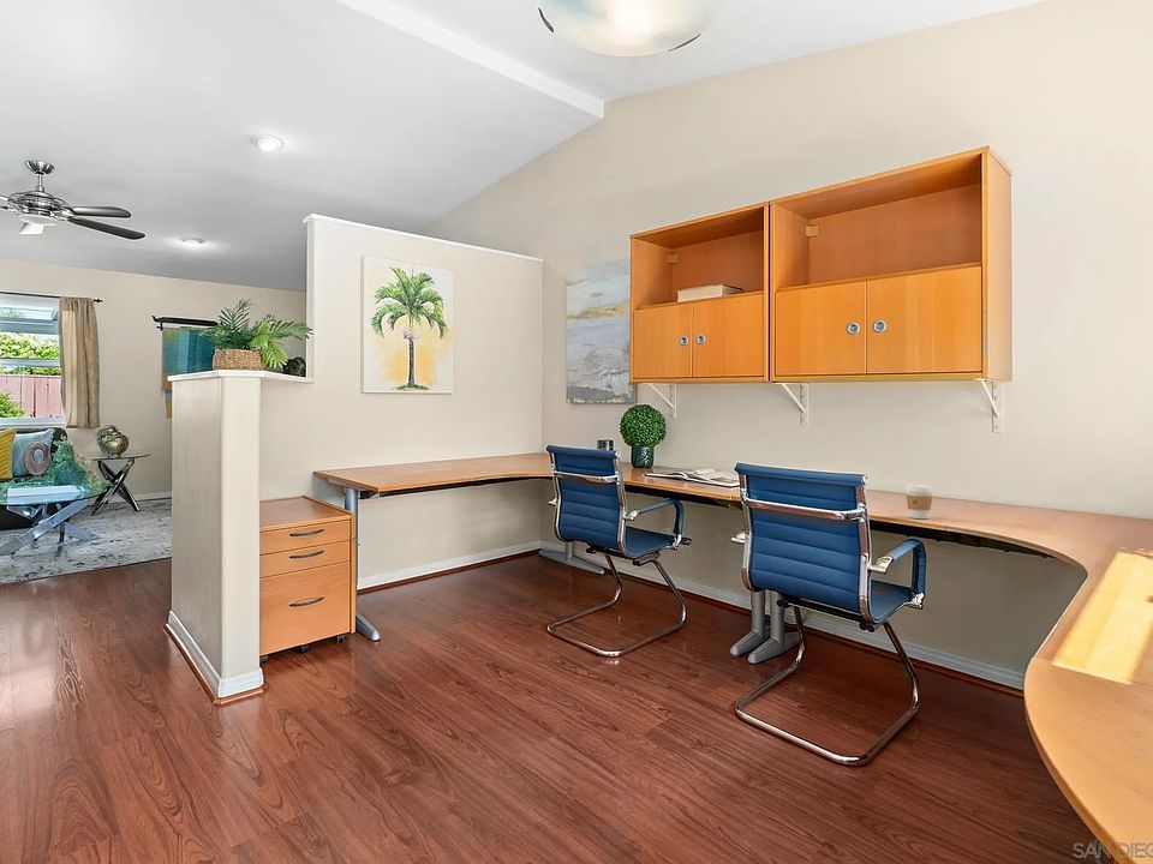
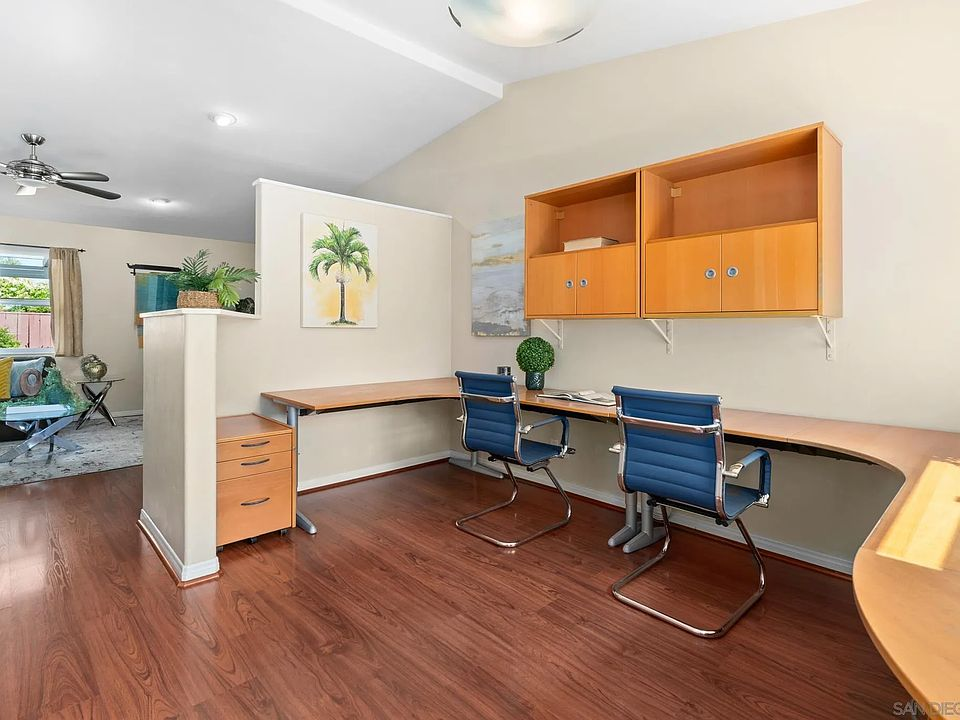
- coffee cup (919, 500)
